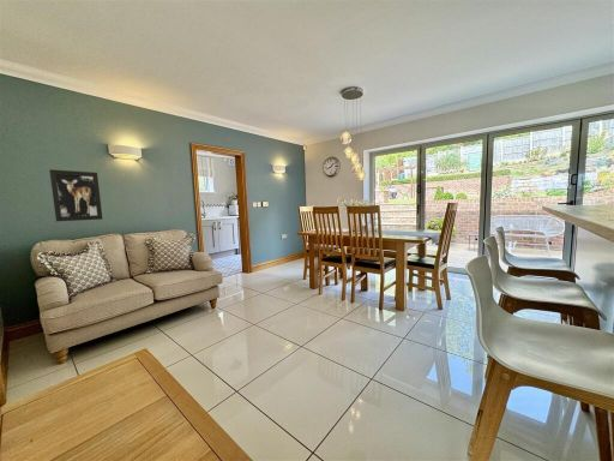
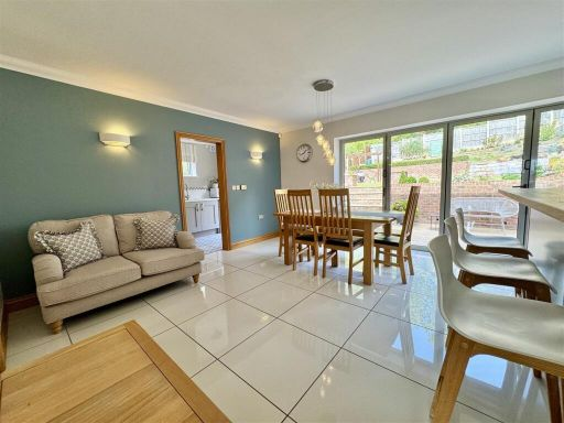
- wall art (77, 196)
